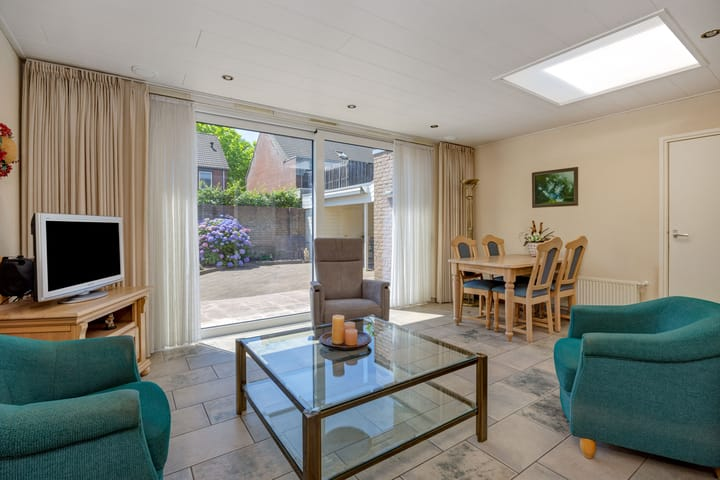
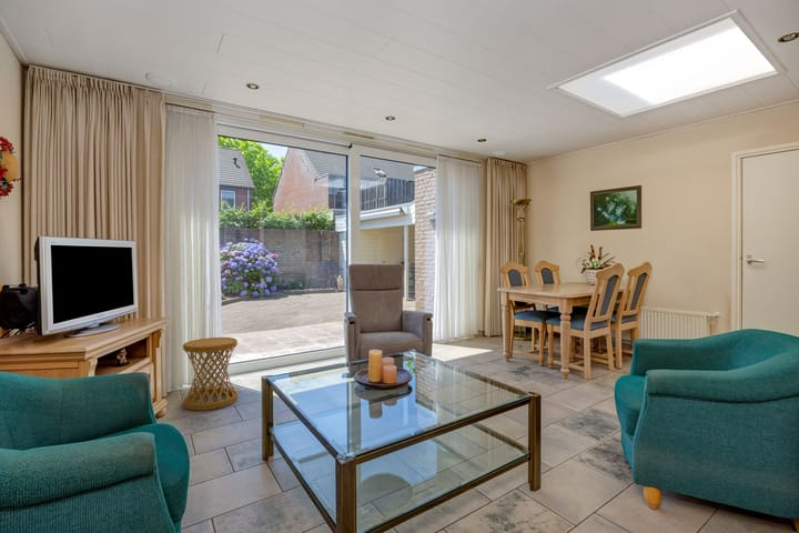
+ side table (210, 370)
